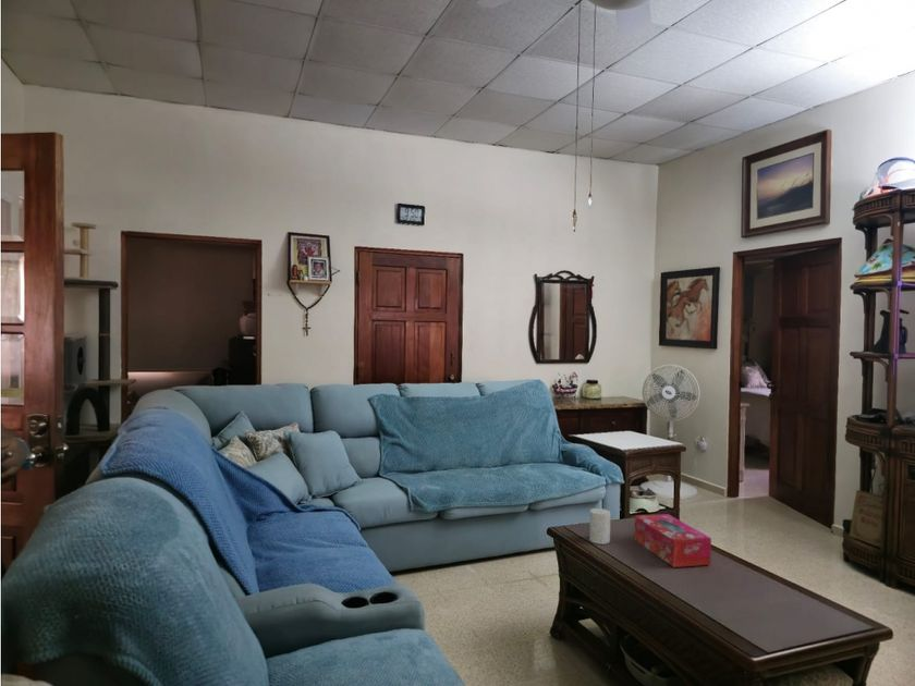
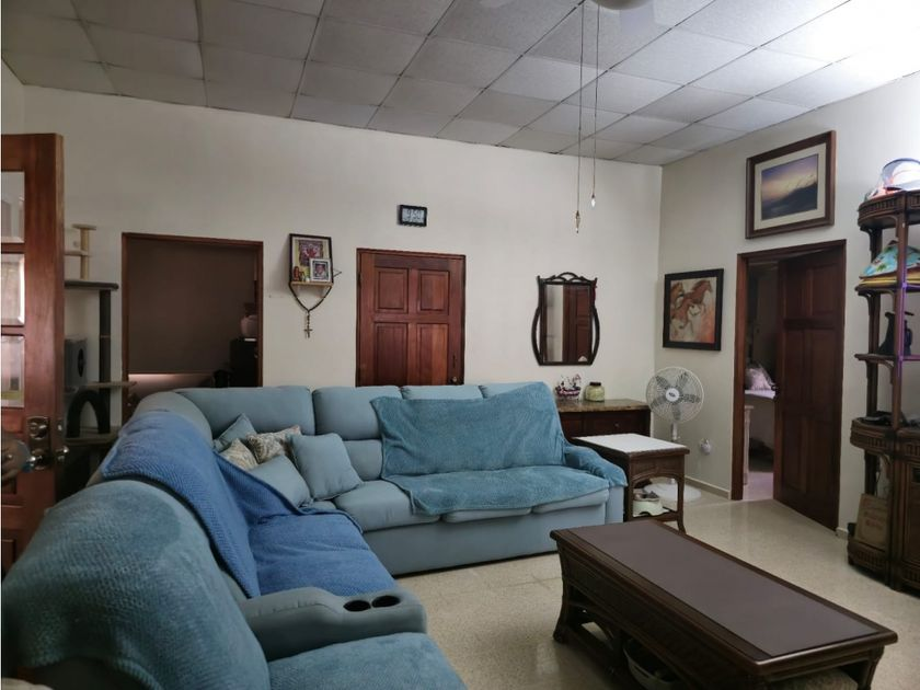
- cup (599, 526)
- tissue box (670, 538)
